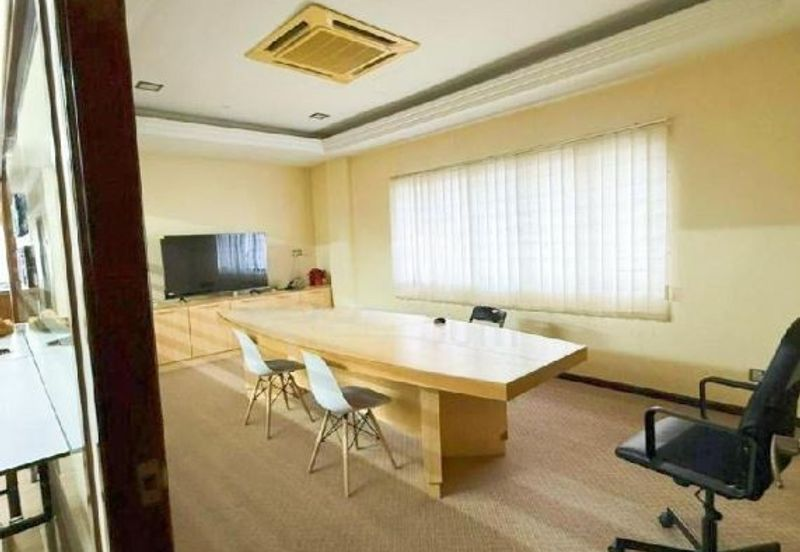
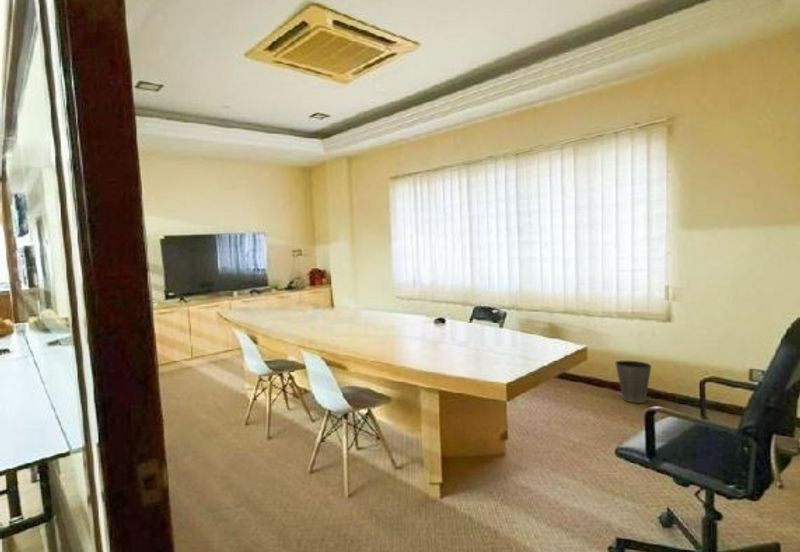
+ waste basket (633, 381)
